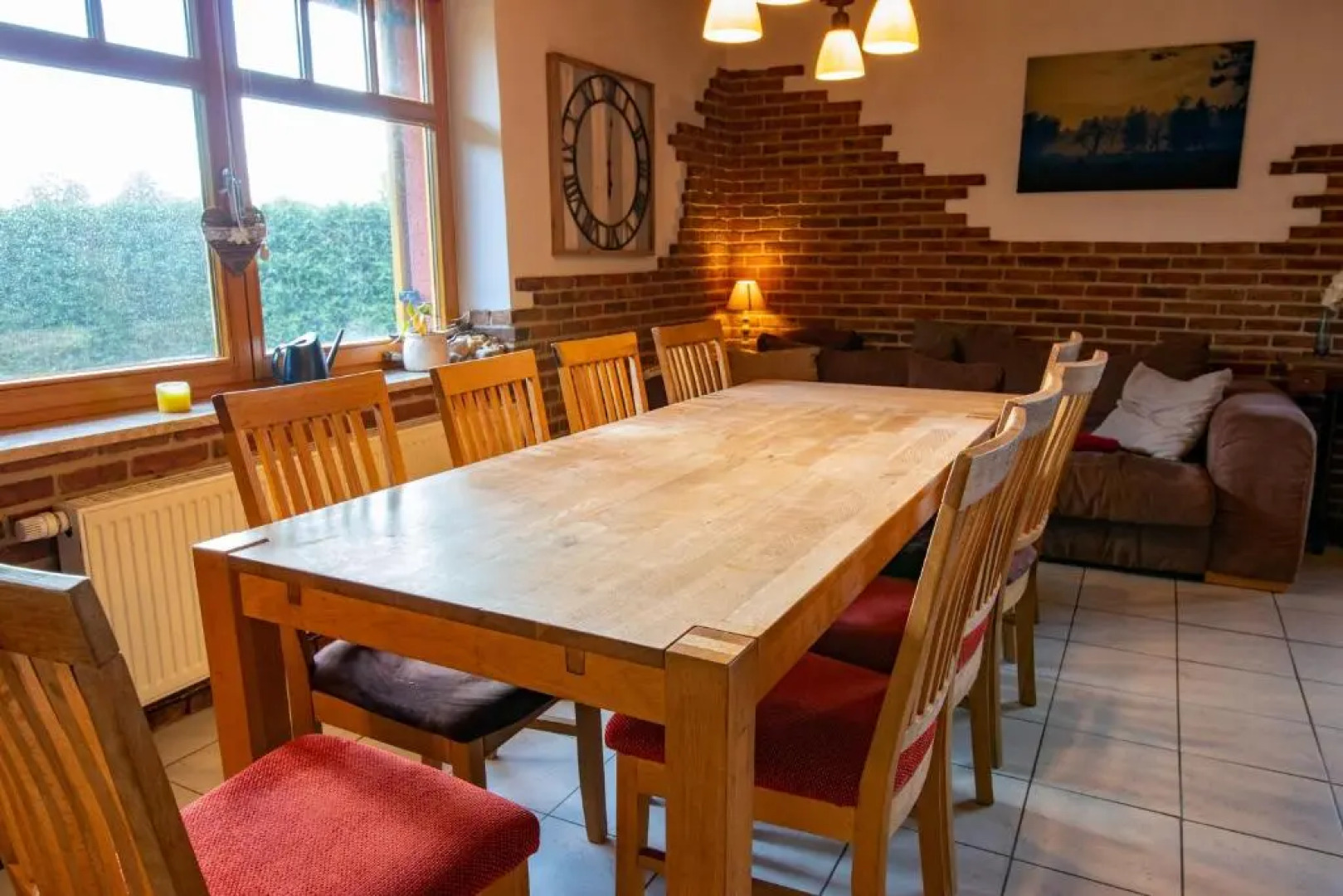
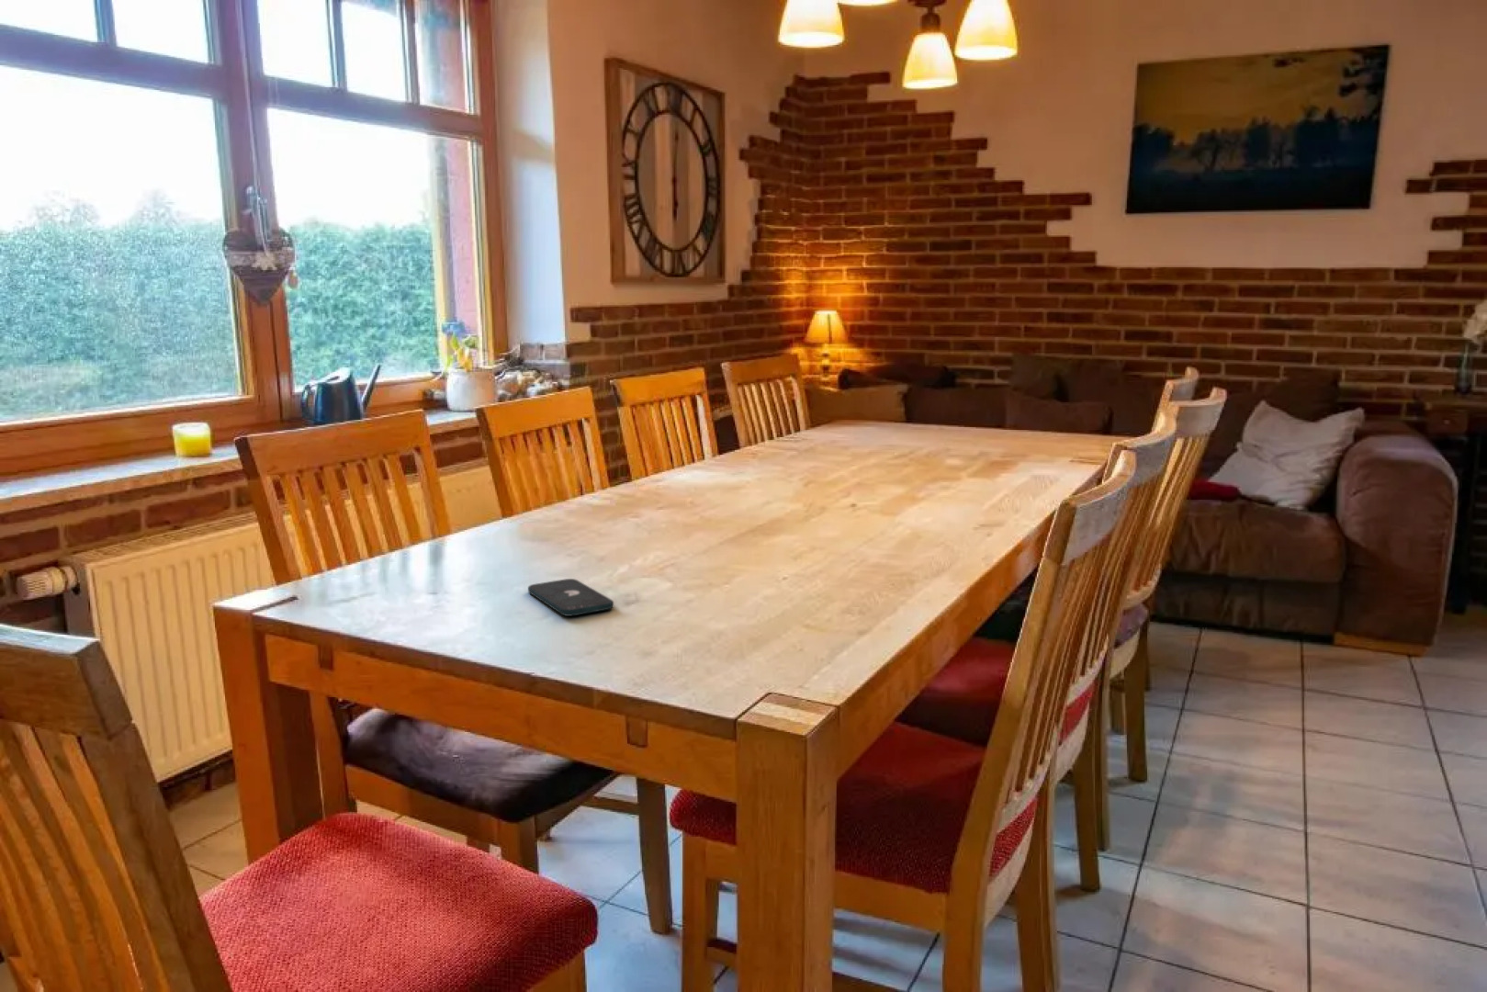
+ smartphone (569, 596)
